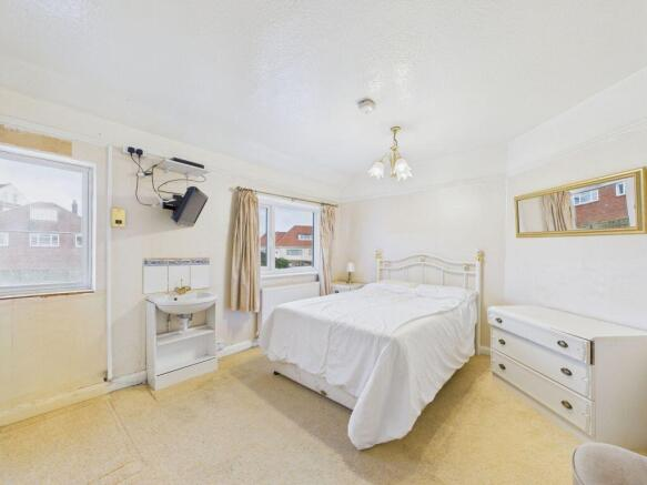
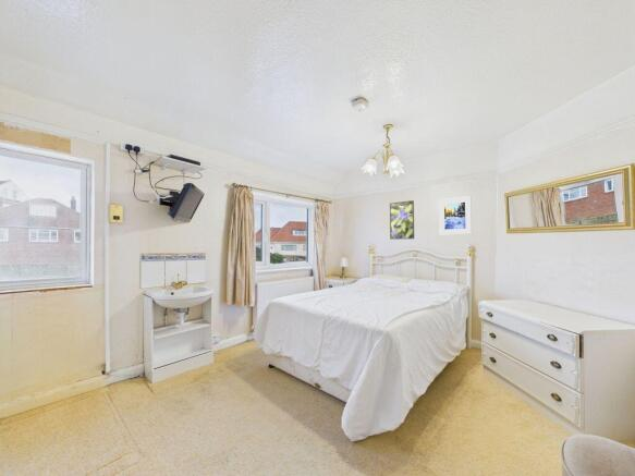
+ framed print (401, 220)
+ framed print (454, 216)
